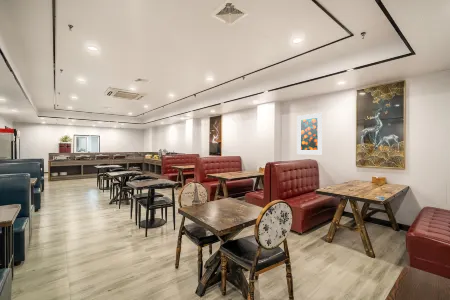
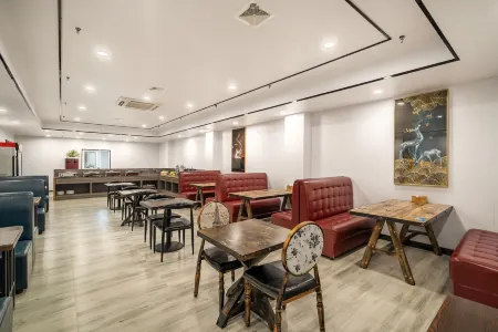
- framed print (309, 134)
